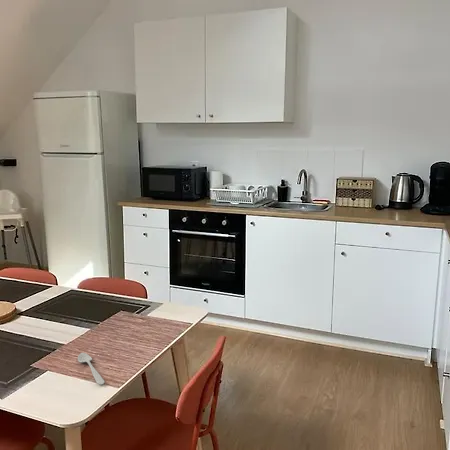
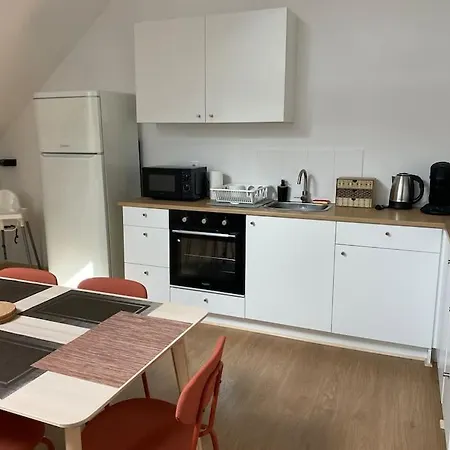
- spoon (91, 367)
